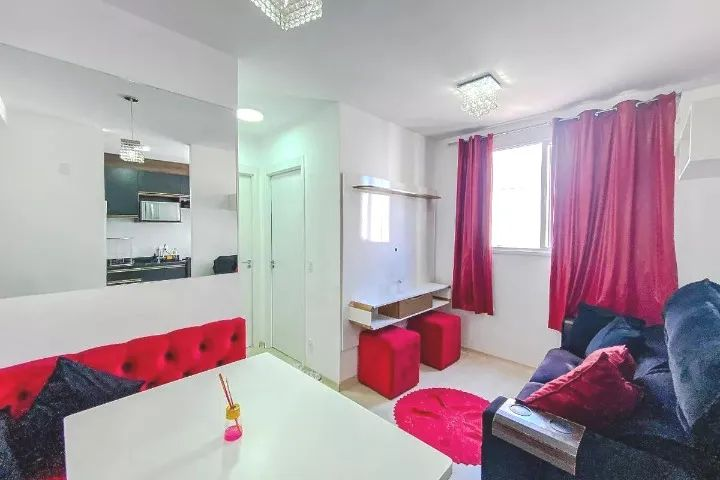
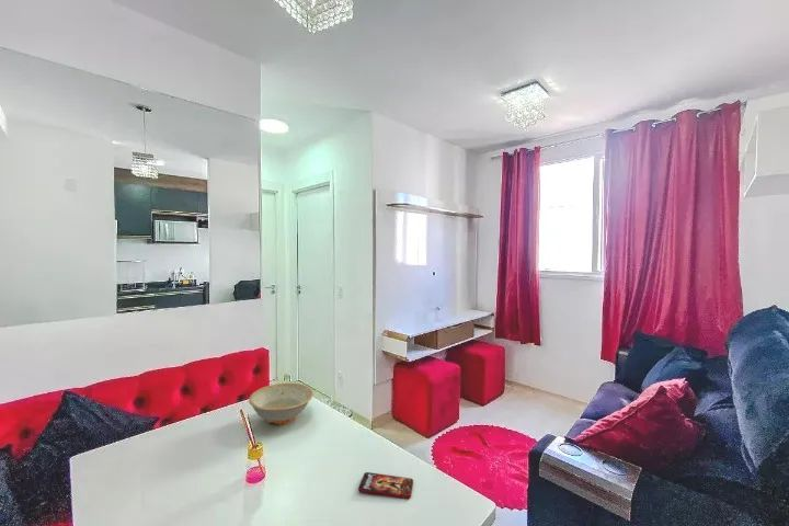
+ dish (282, 407)
+ smartphone (386, 484)
